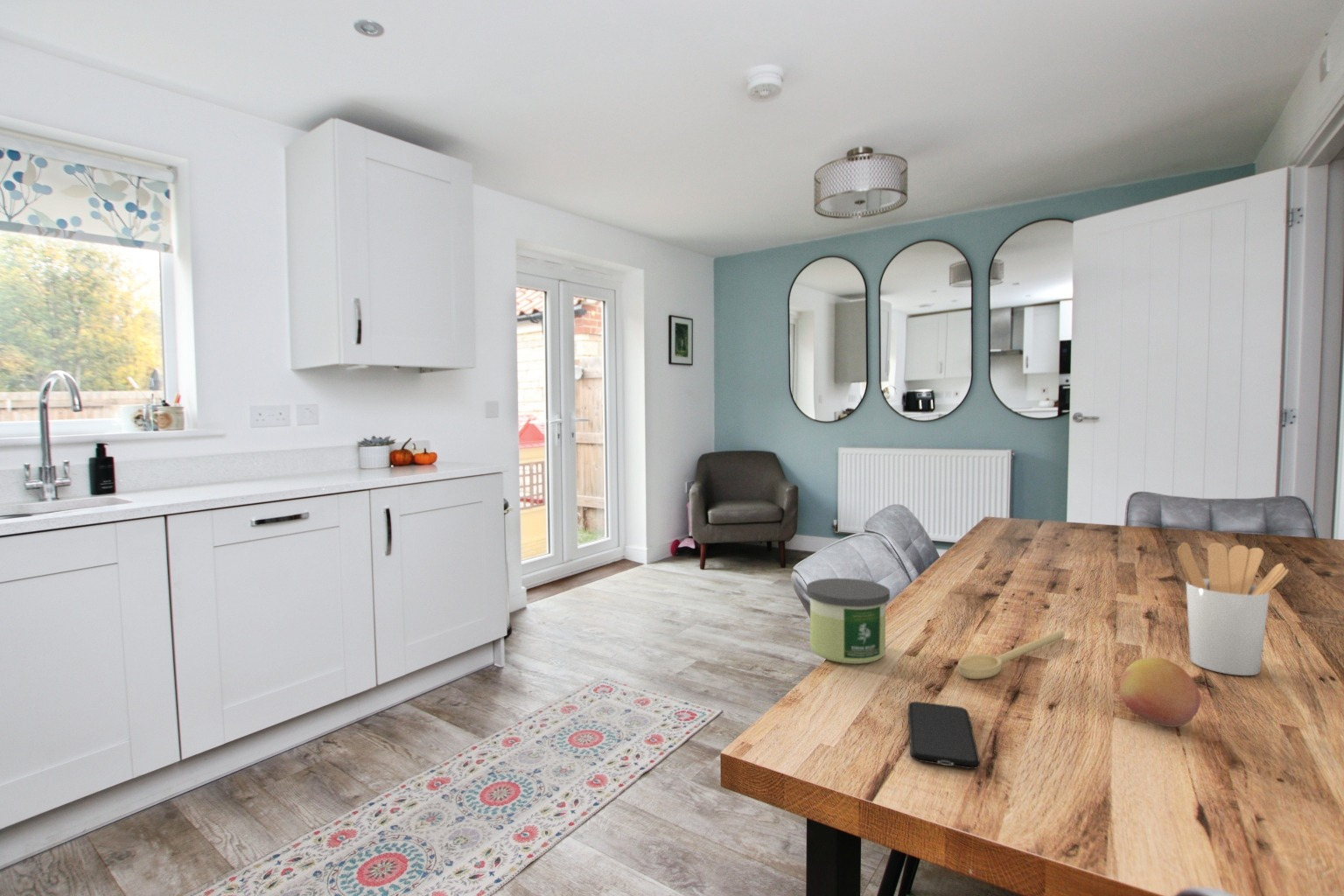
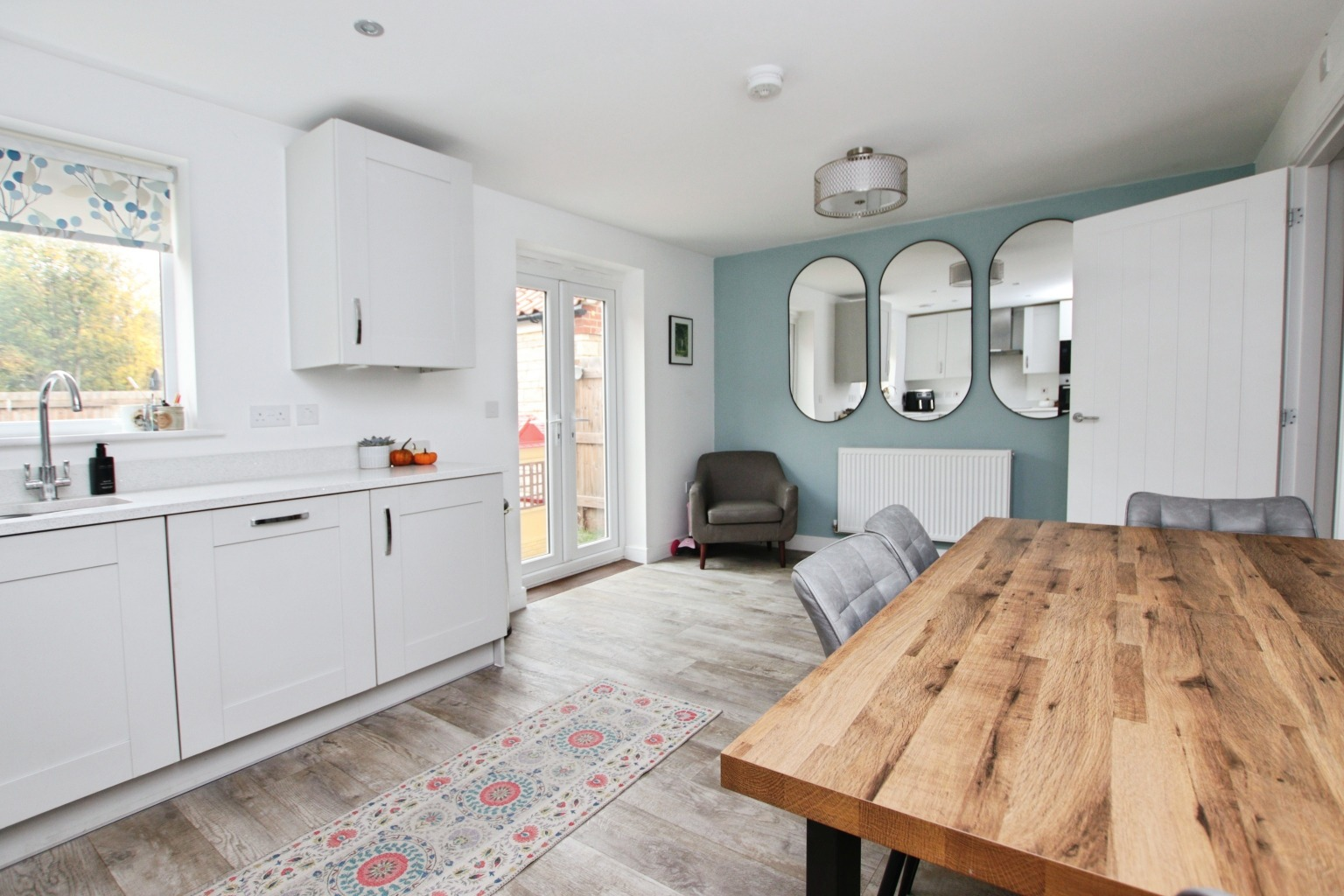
- fruit (1161, 690)
- smartphone (941, 732)
- spoon (1017, 651)
- candle (847, 620)
- utensil holder (1228, 603)
